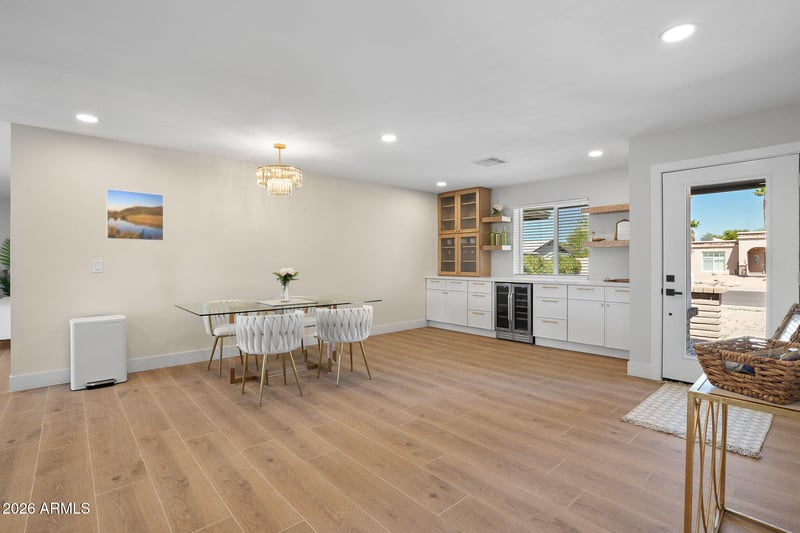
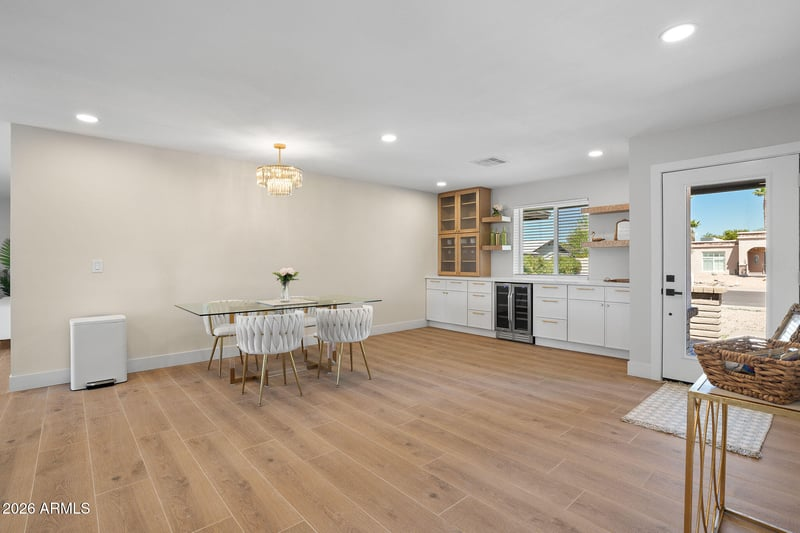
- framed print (136, 215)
